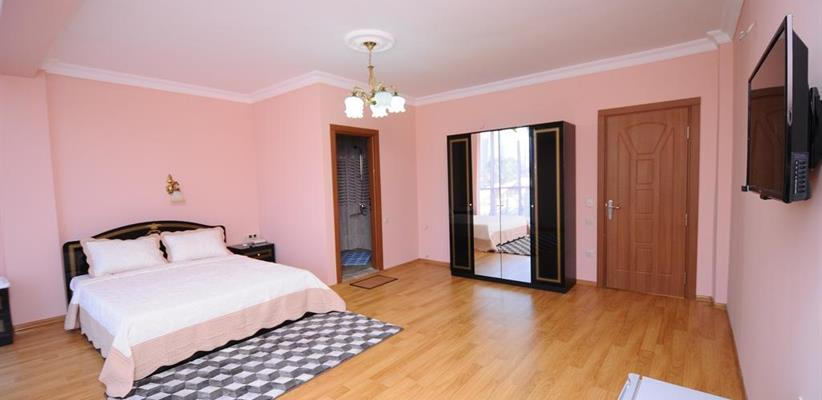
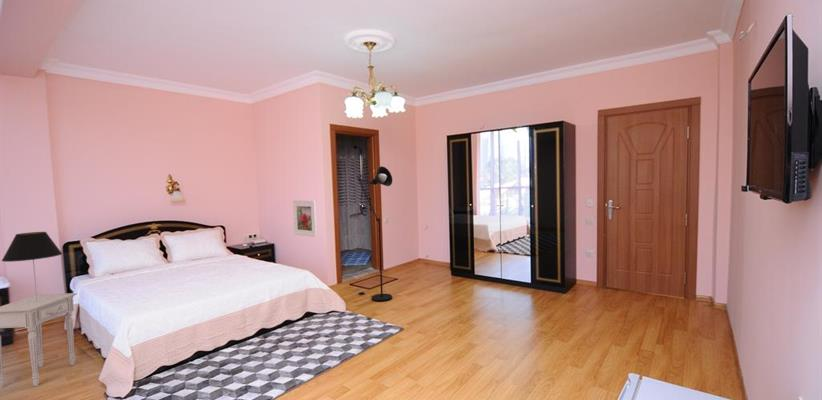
+ floor lamp (379, 232)
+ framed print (304, 218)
+ table lamp (34, 268)
+ nightstand (37, 338)
